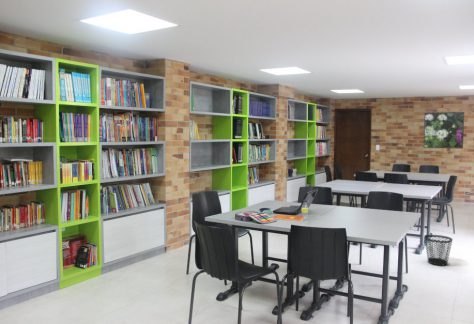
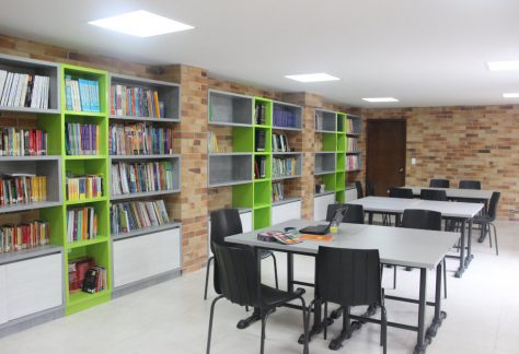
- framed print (443, 130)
- wastebasket (437, 250)
